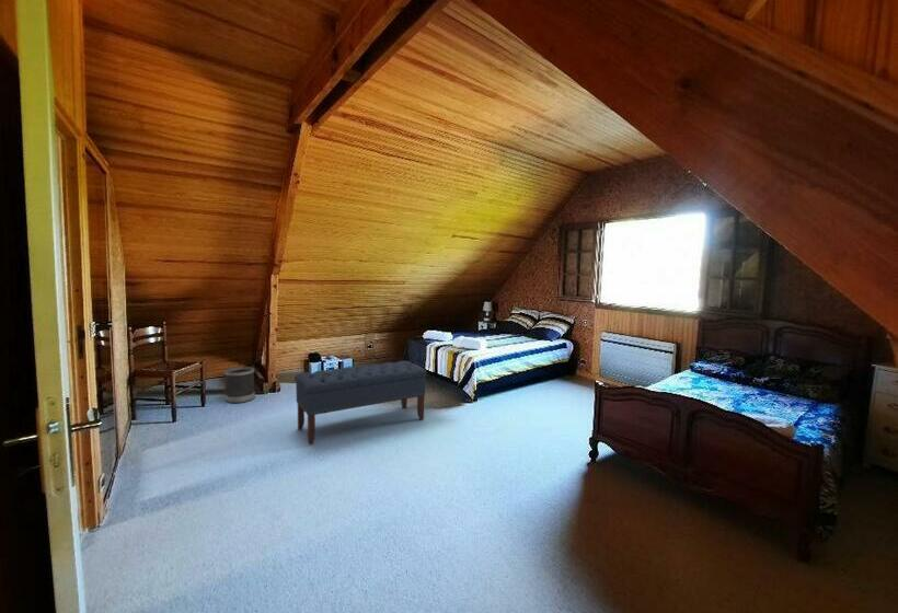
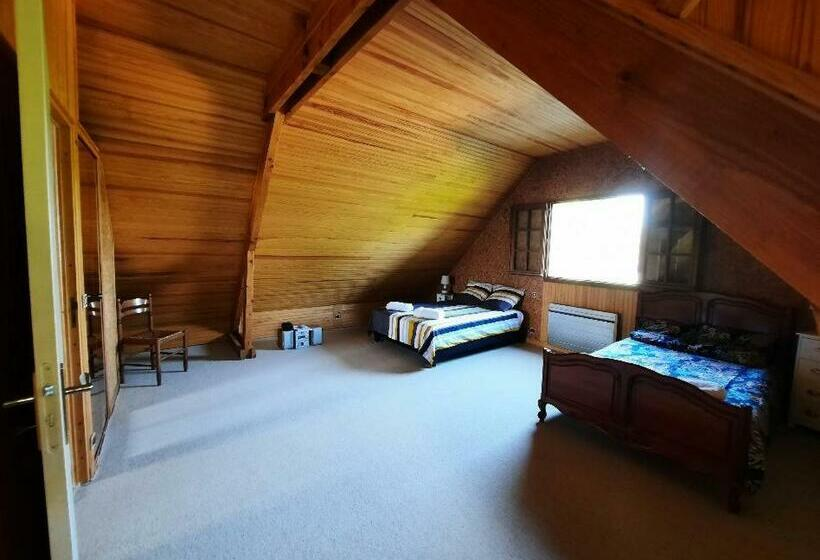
- wastebasket (240, 384)
- bench (362, 396)
